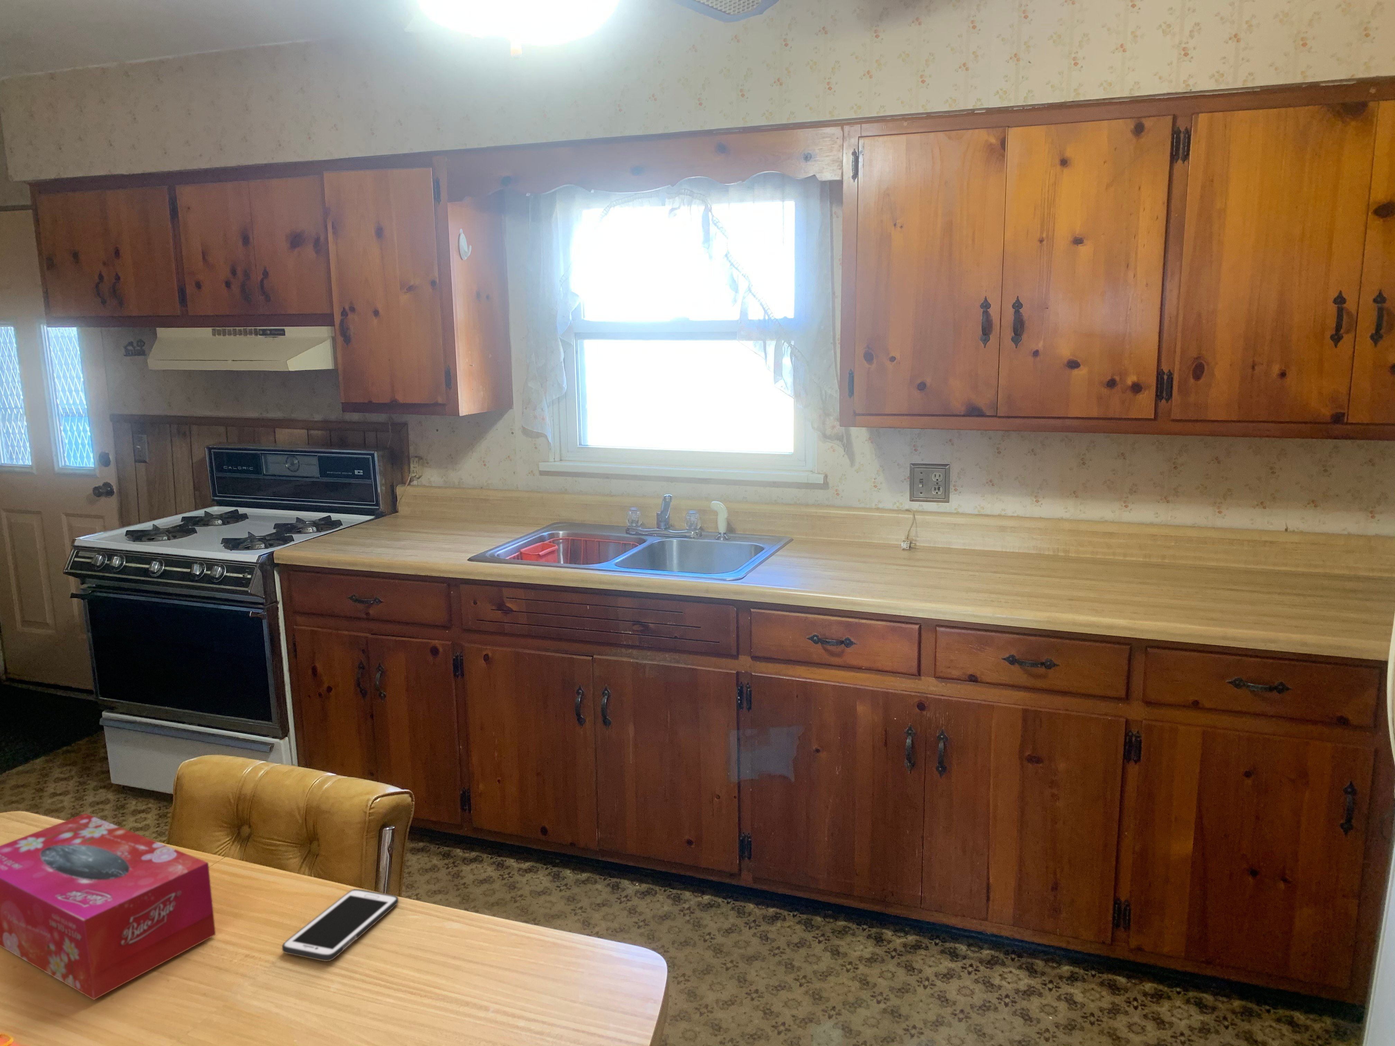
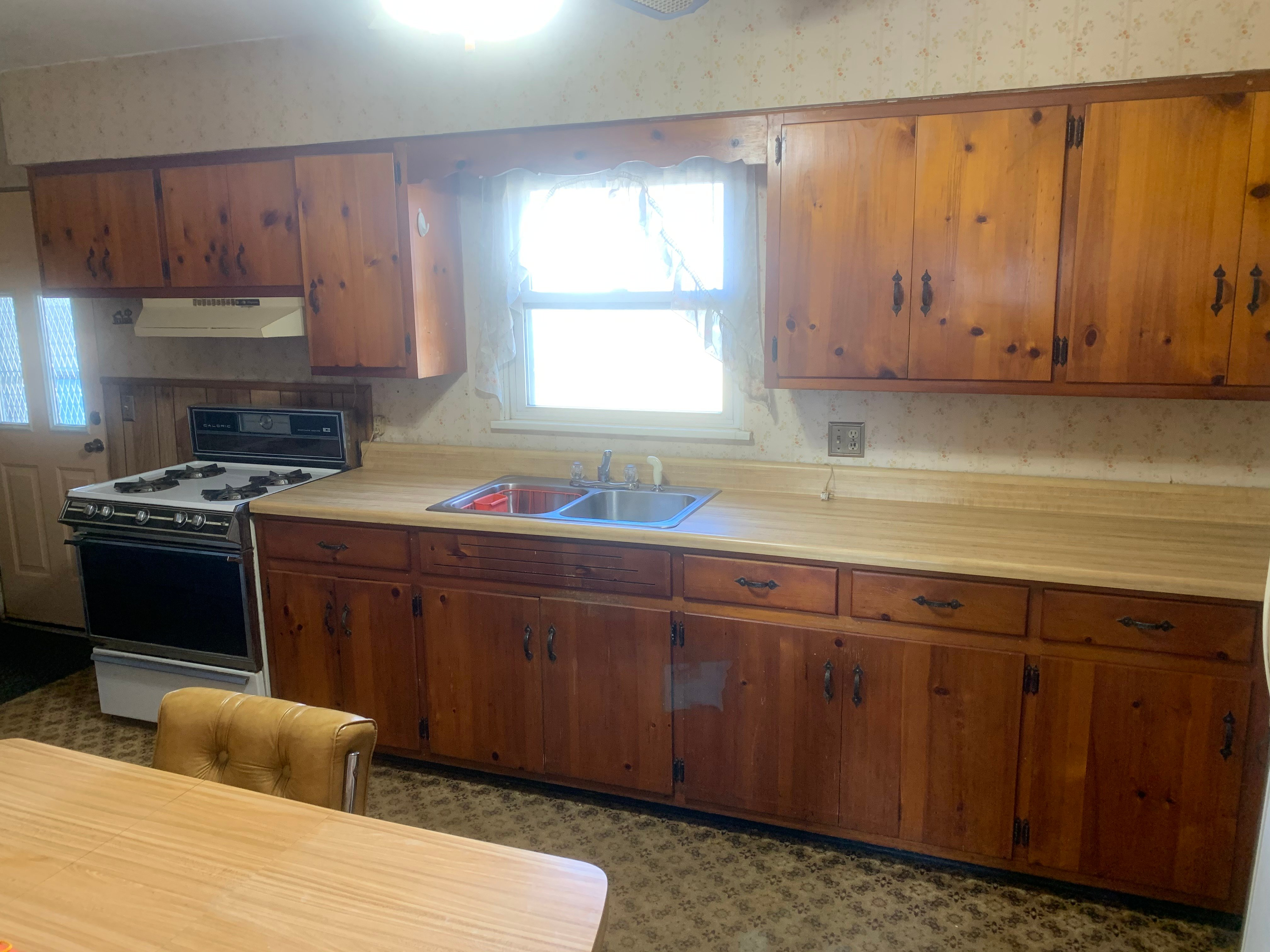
- cell phone (343, 923)
- tissue box (89, 897)
